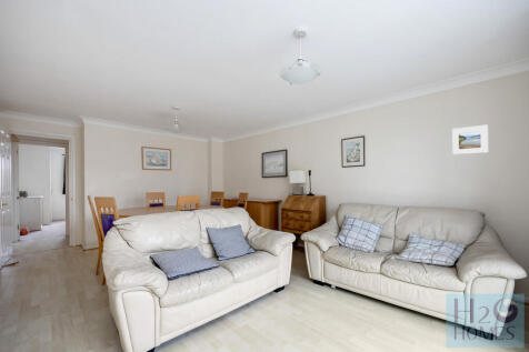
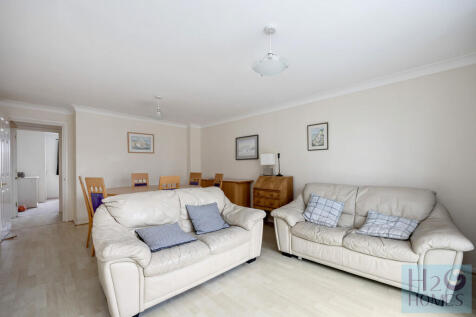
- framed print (469, 140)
